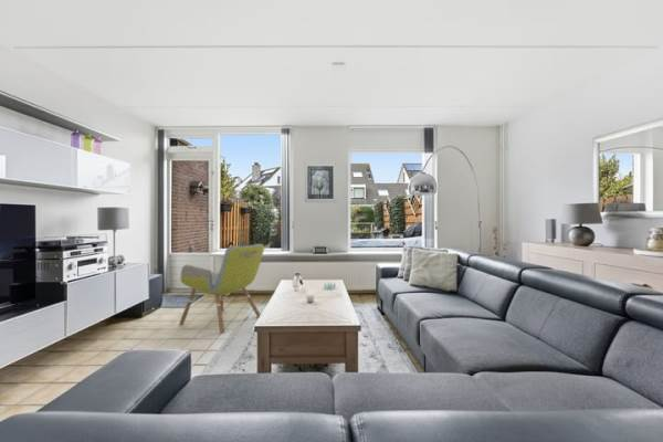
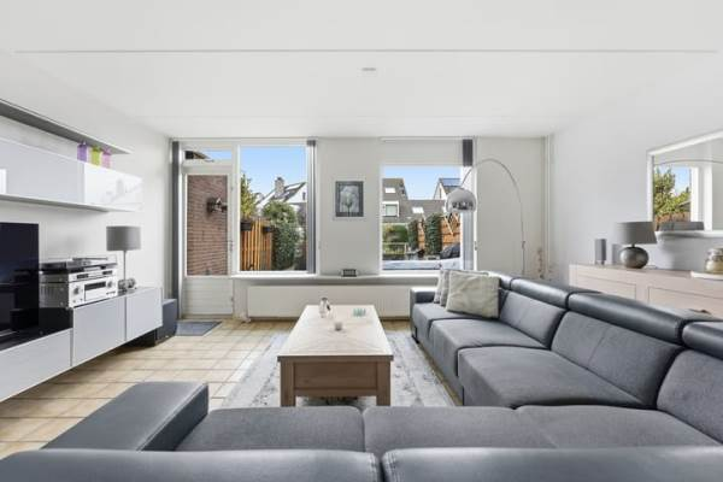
- armchair (224, 282)
